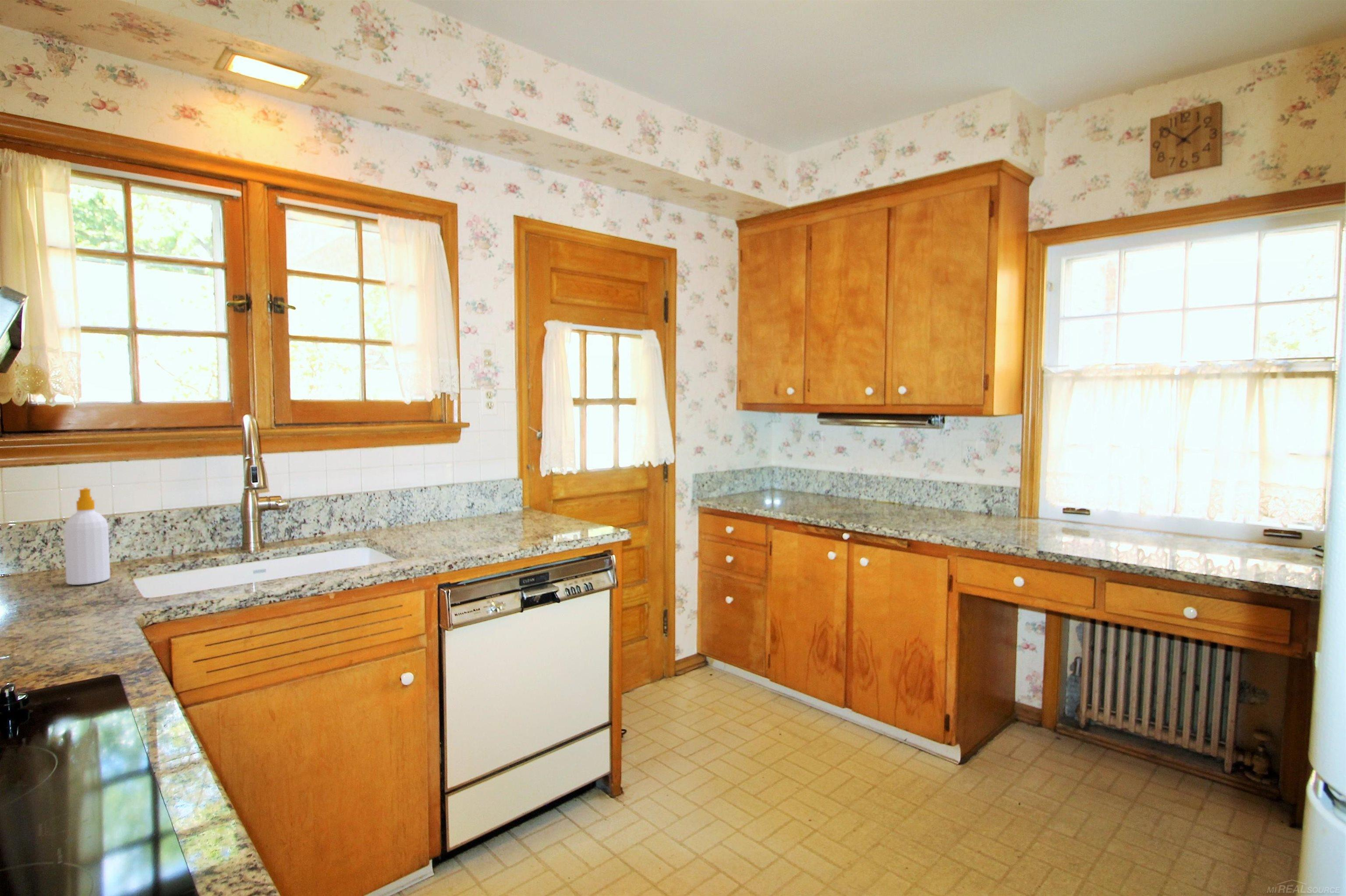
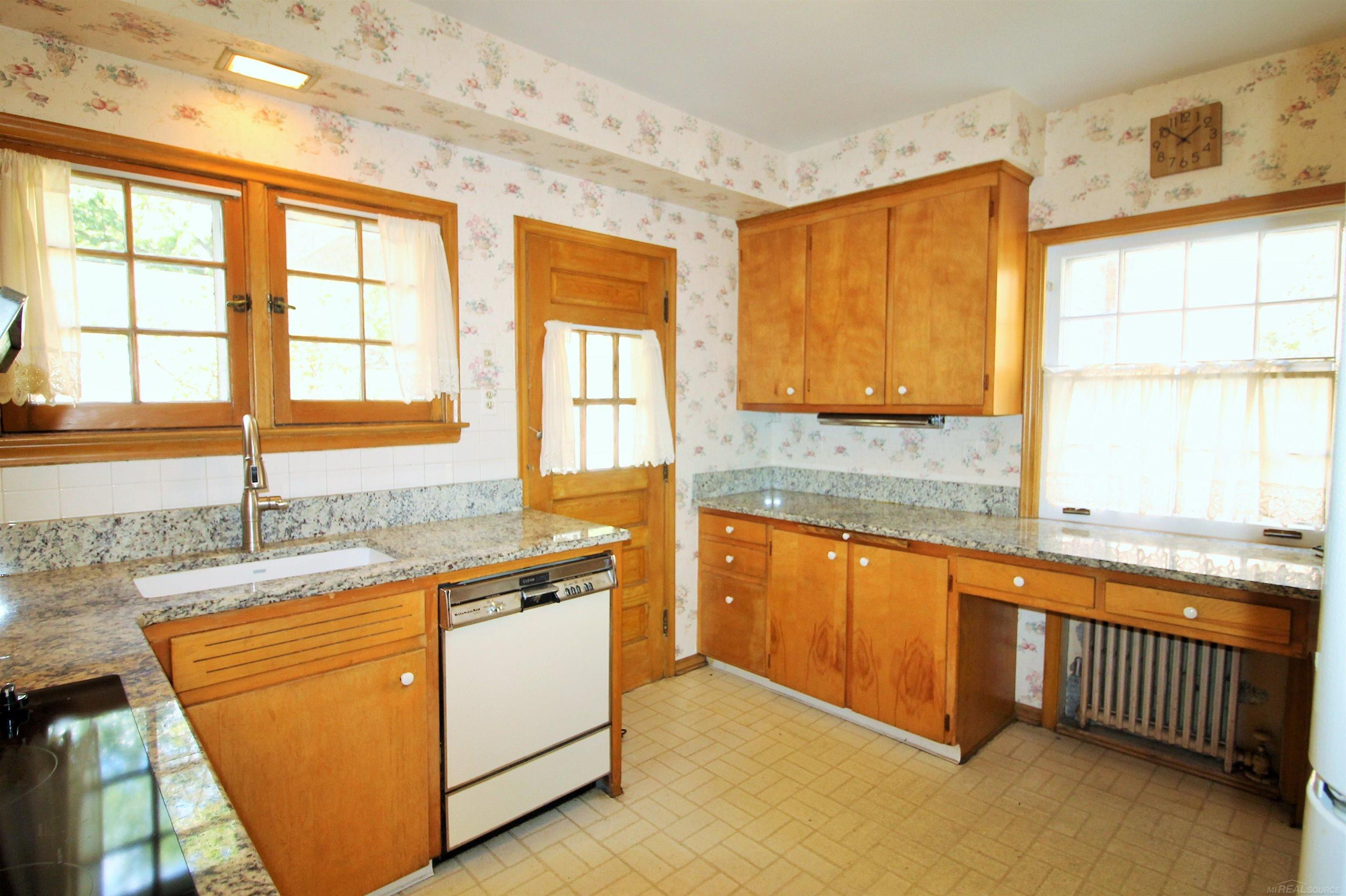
- soap bottle (87, 535)
